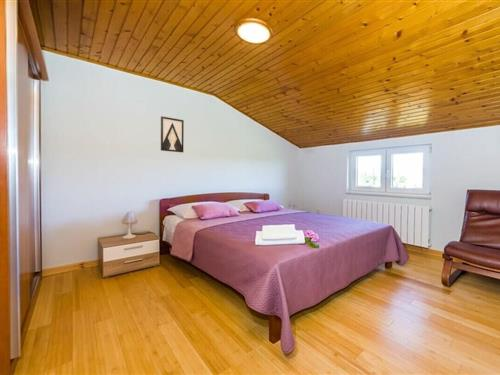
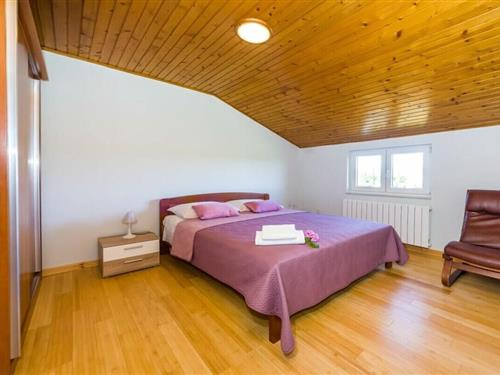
- wall art (172, 135)
